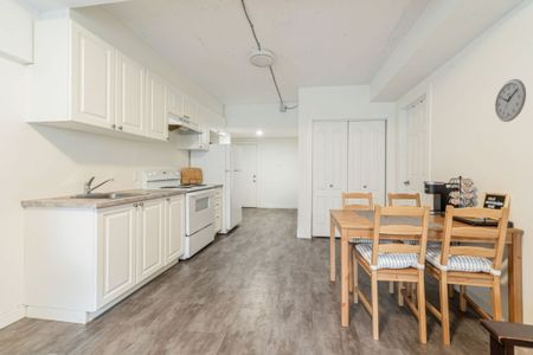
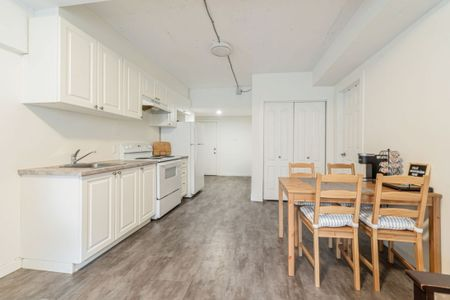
- wall clock (508, 101)
